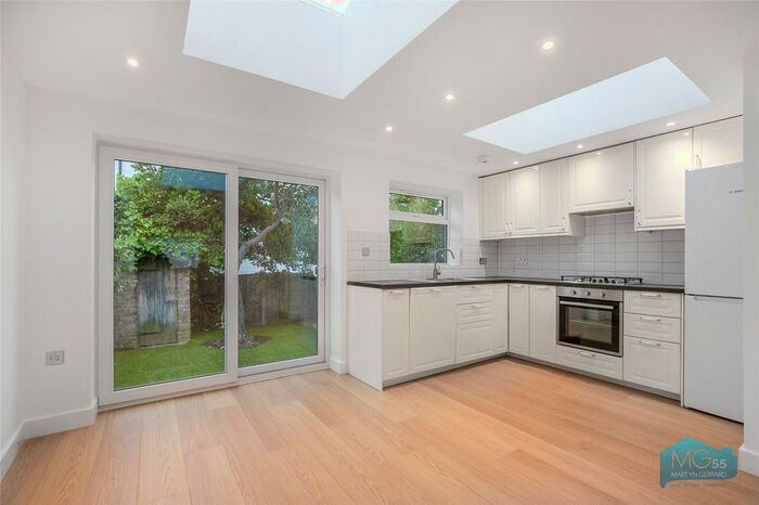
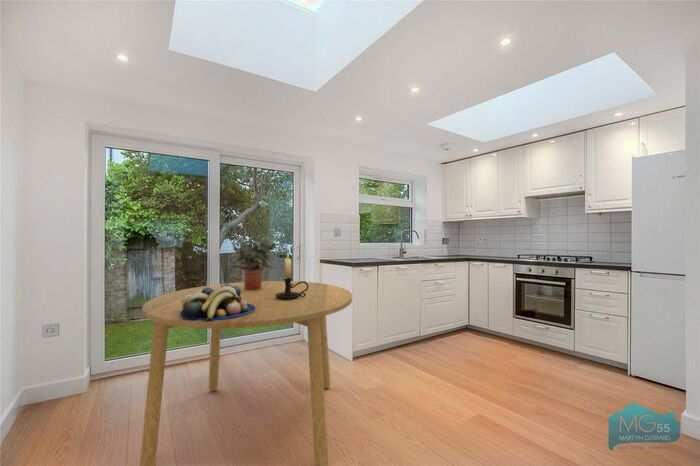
+ fruit bowl (219, 298)
+ dining table (256, 326)
+ candle holder (291, 274)
+ potted plant (252, 263)
